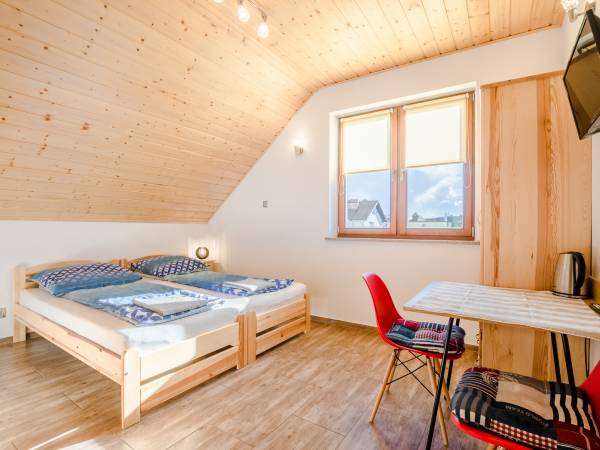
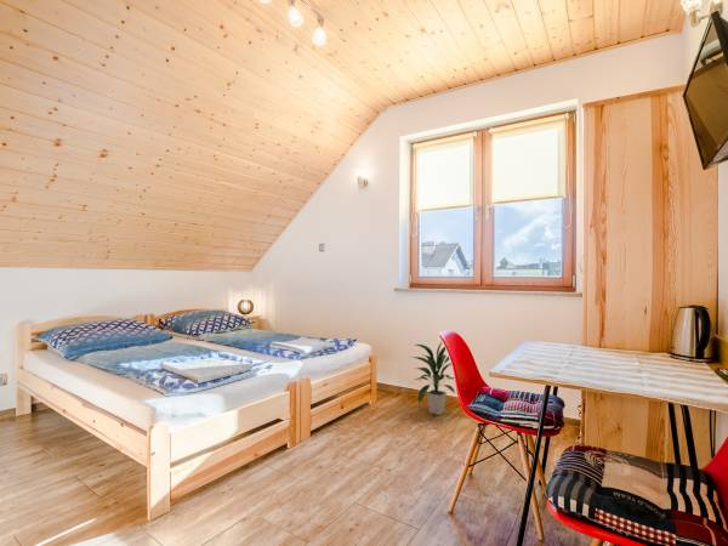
+ indoor plant (434, 375)
